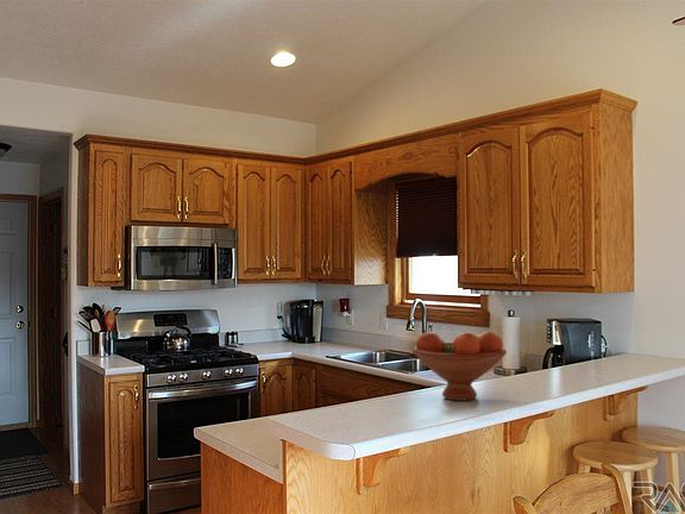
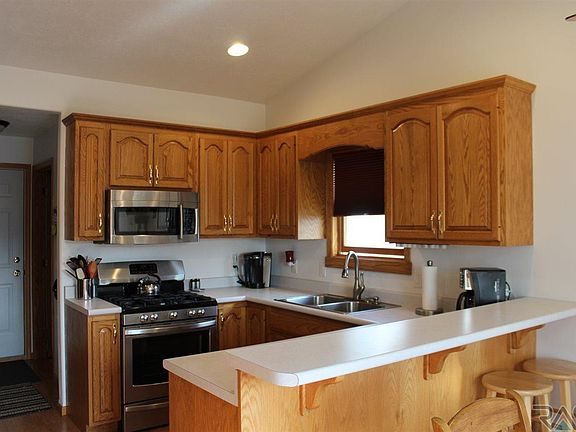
- fruit bowl (459, 363)
